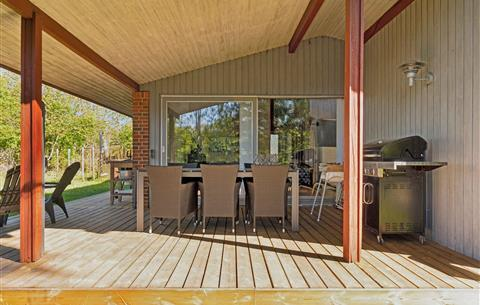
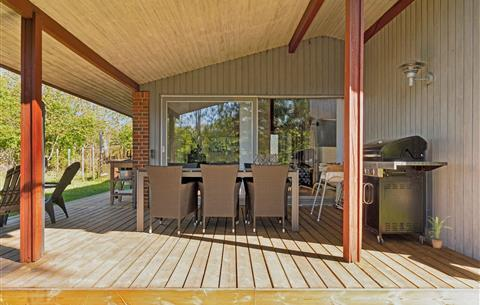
+ potted plant (436, 231)
